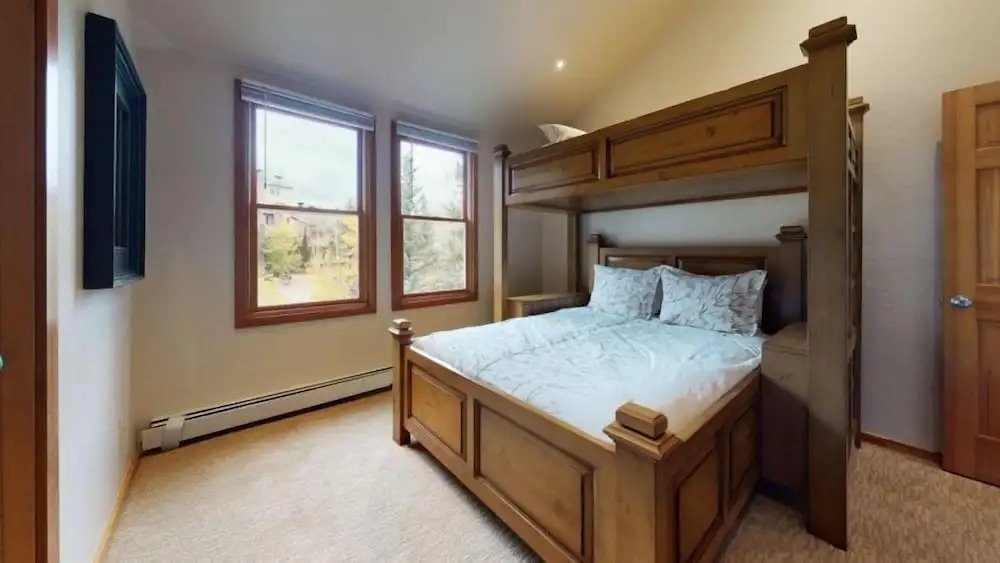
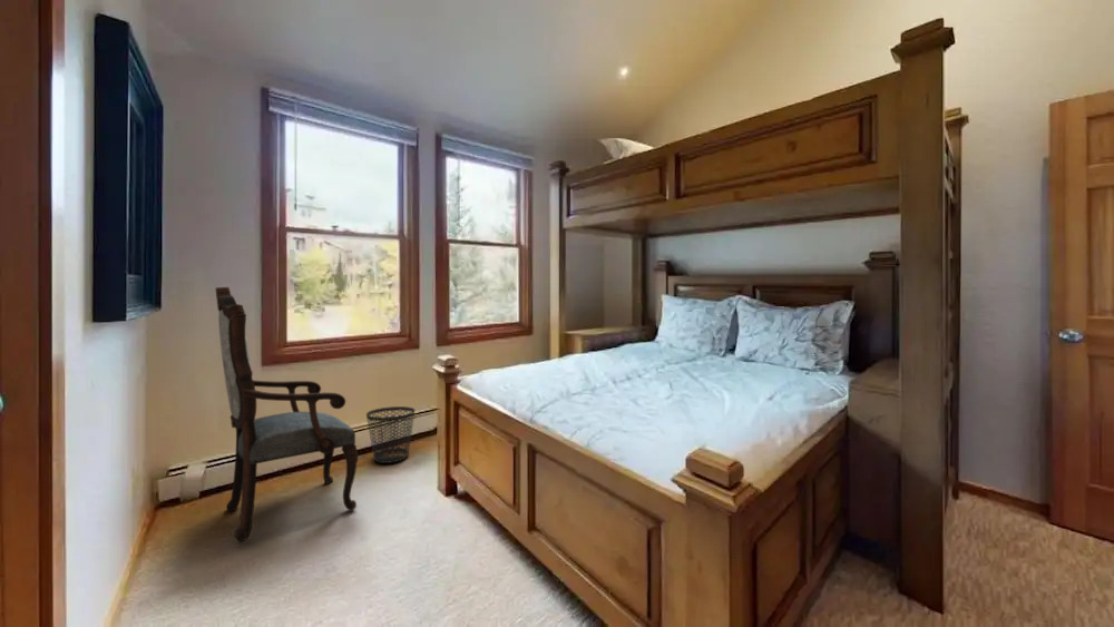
+ armchair (291, 399)
+ wastebasket (391, 434)
